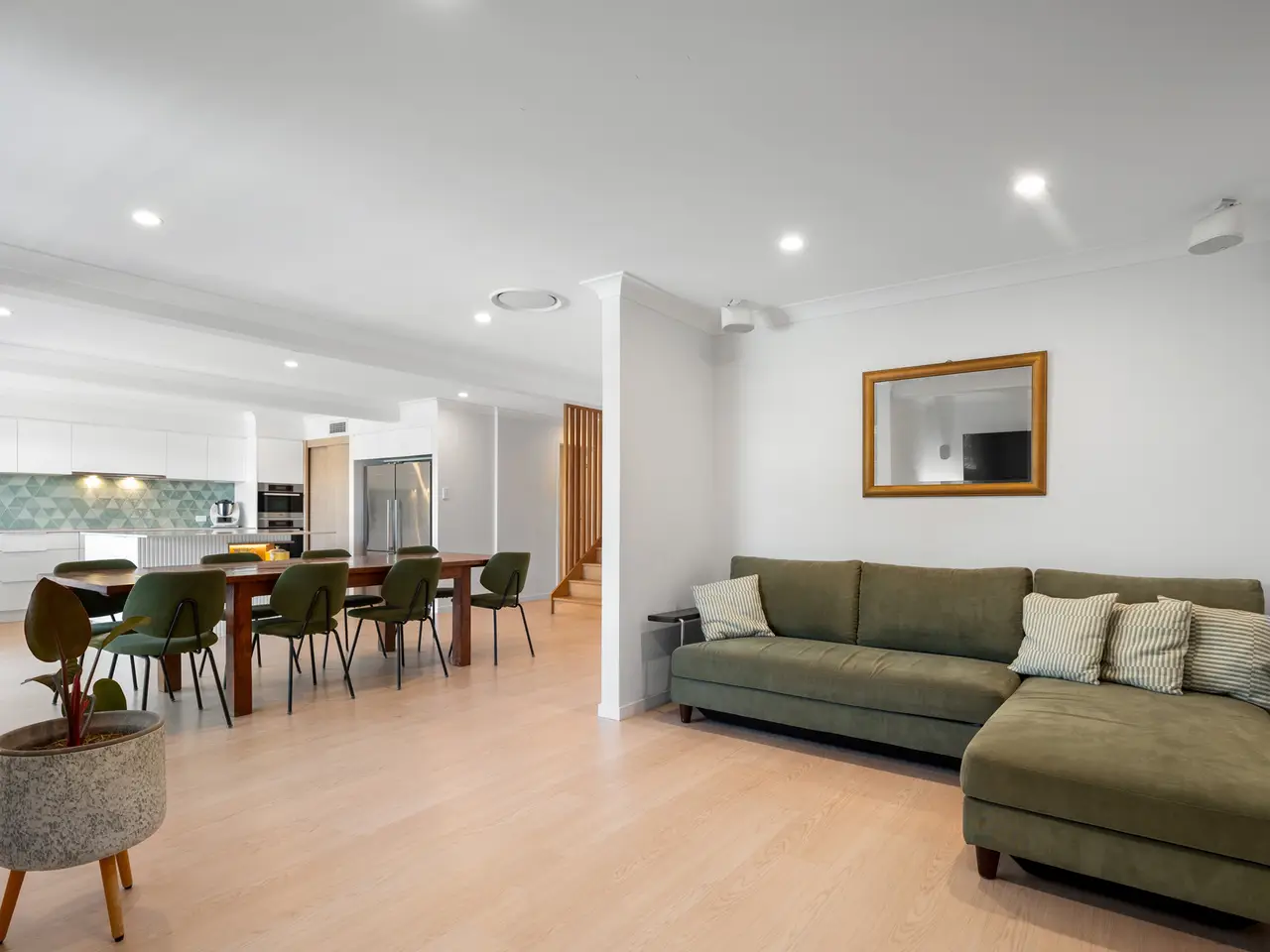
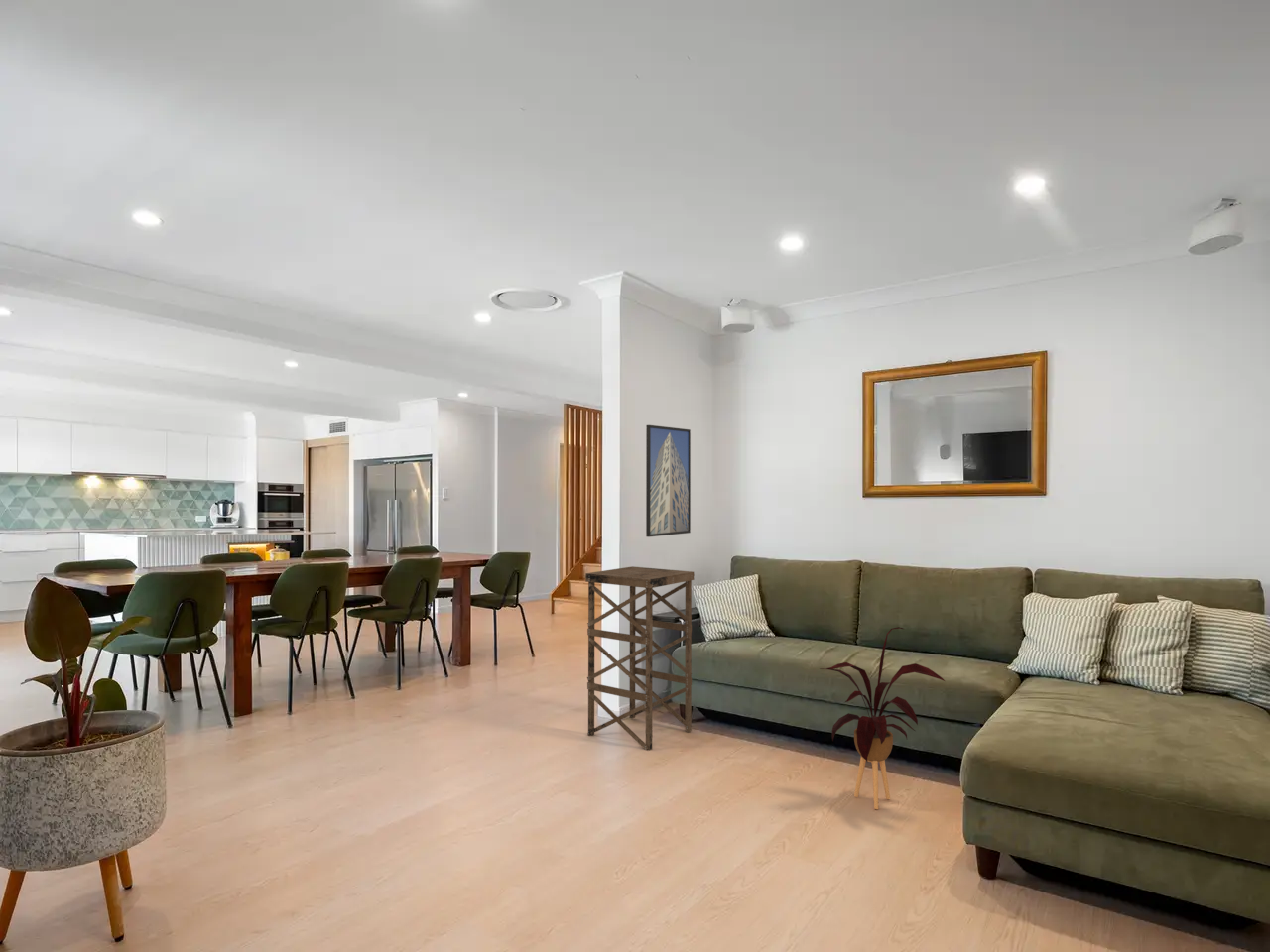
+ house plant (875, 716)
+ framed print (669, 481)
+ pedestal table (640, 653)
